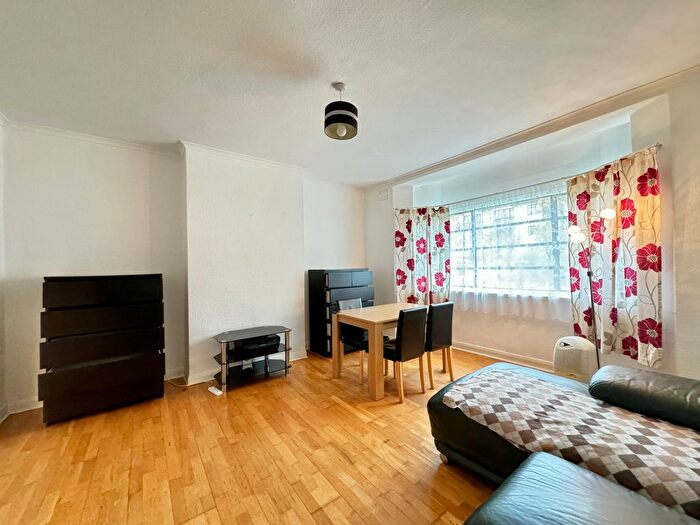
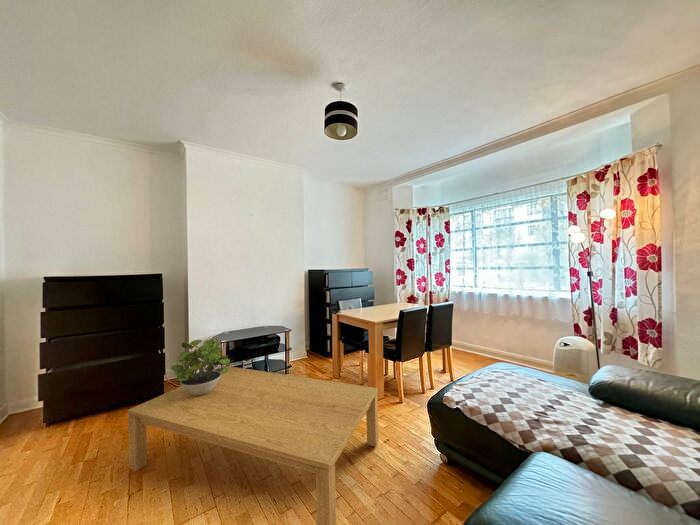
+ potted plant (201, 364)
+ coffee table (260, 426)
